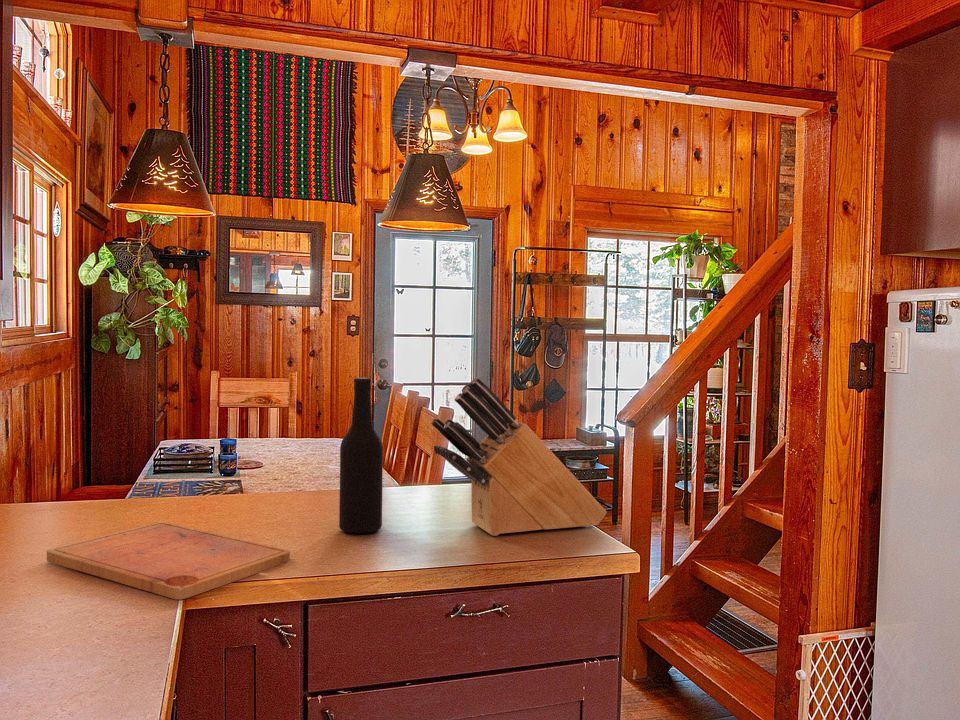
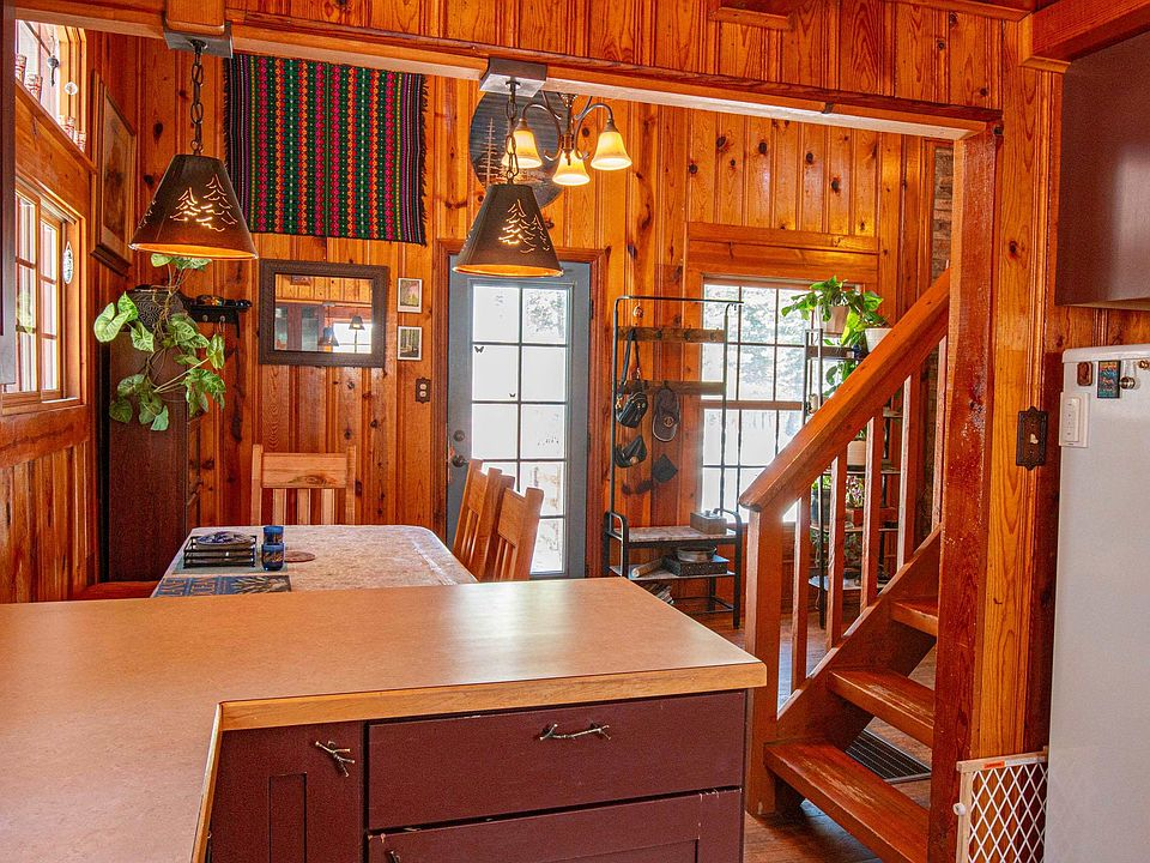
- cutting board (169, 555)
- bottle (361, 454)
- knife block (519, 451)
